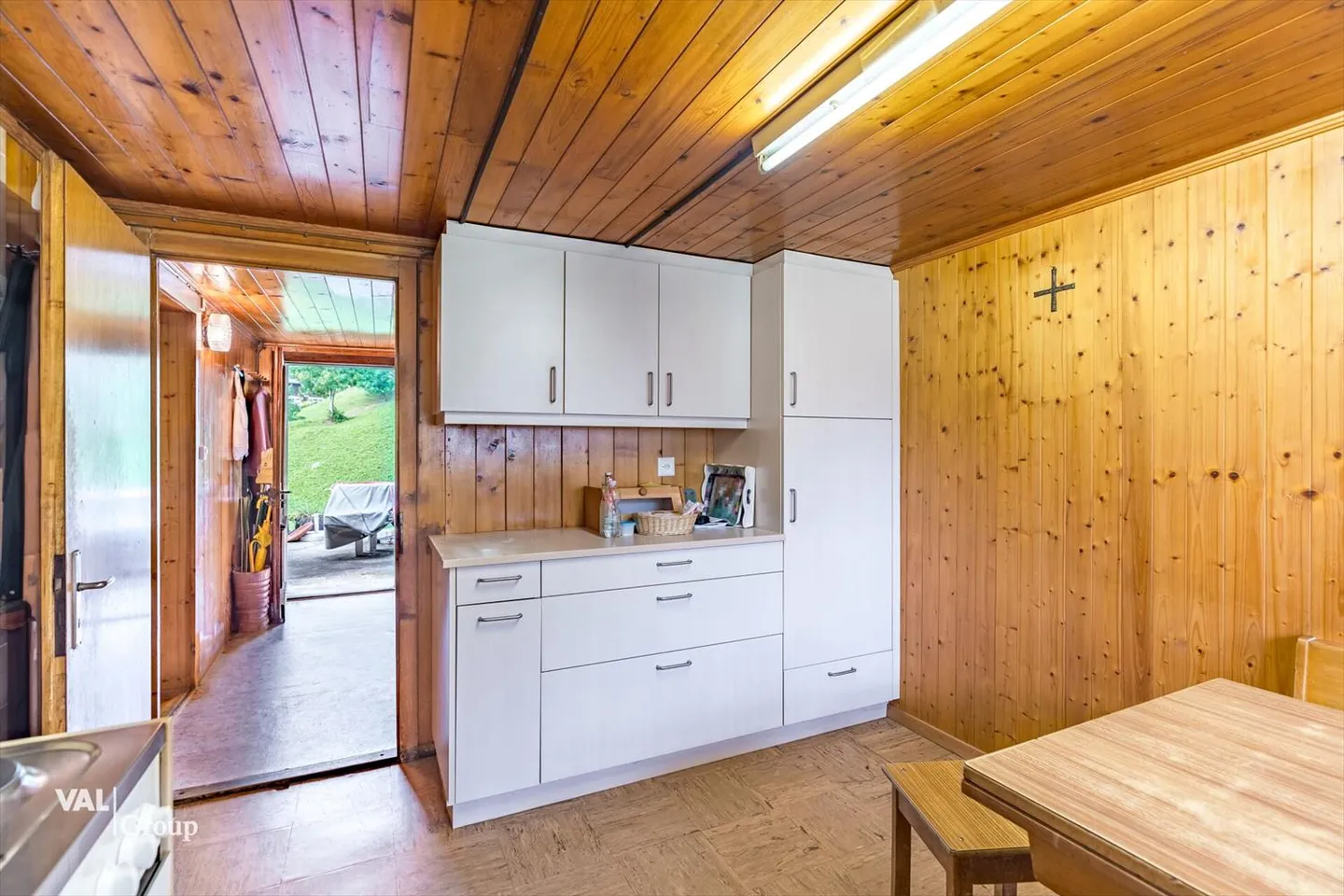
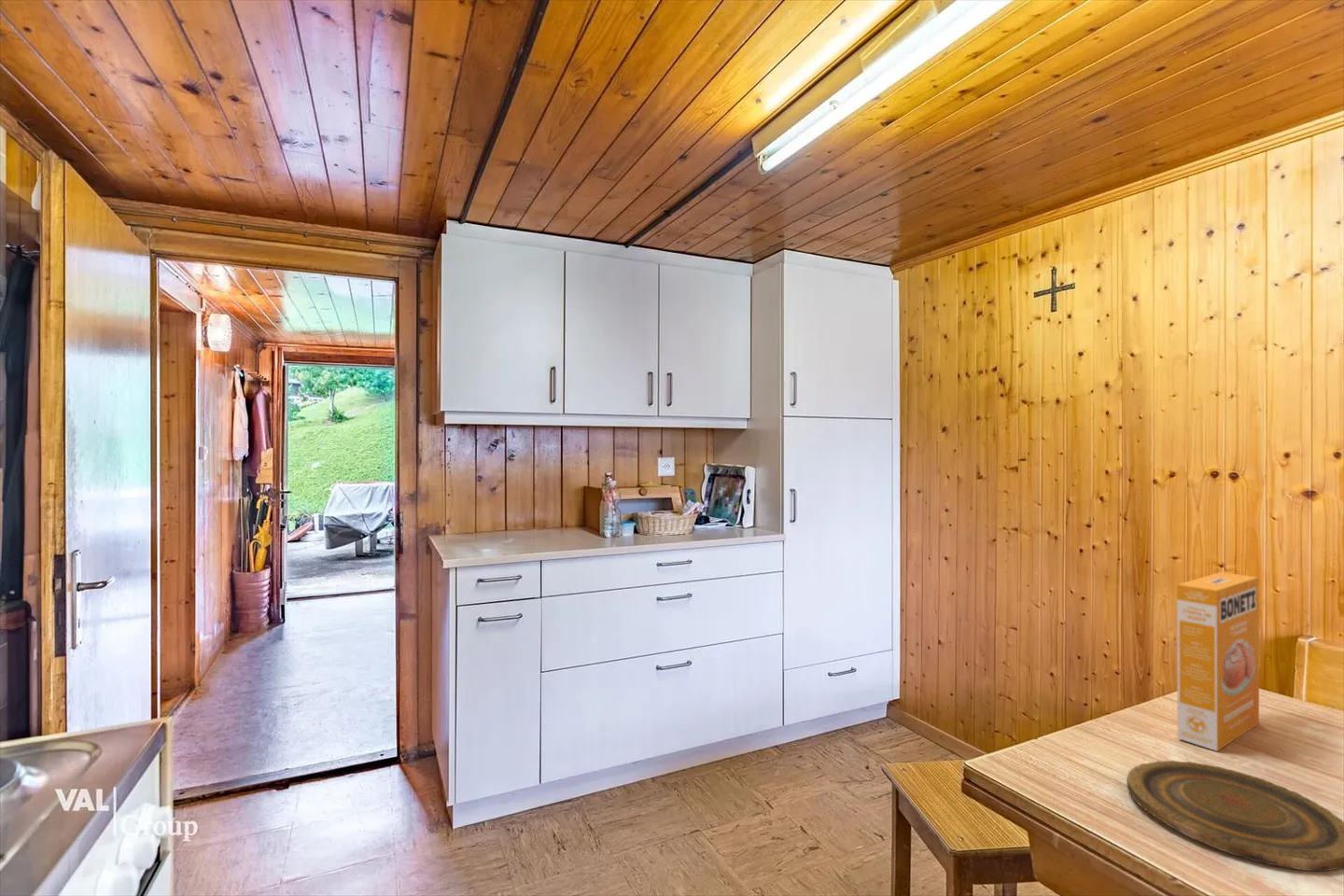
+ cereal box (1219, 655)
+ plate (1232, 807)
